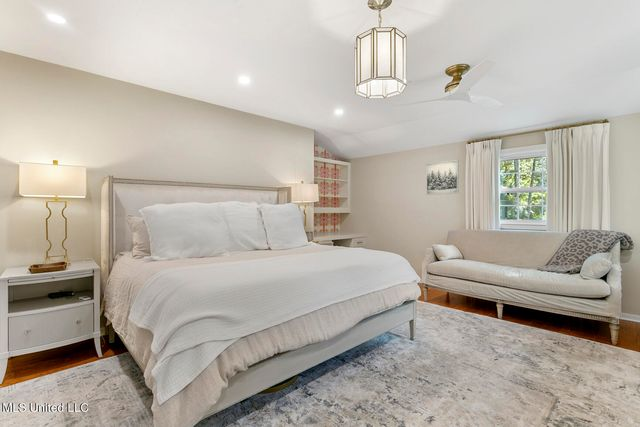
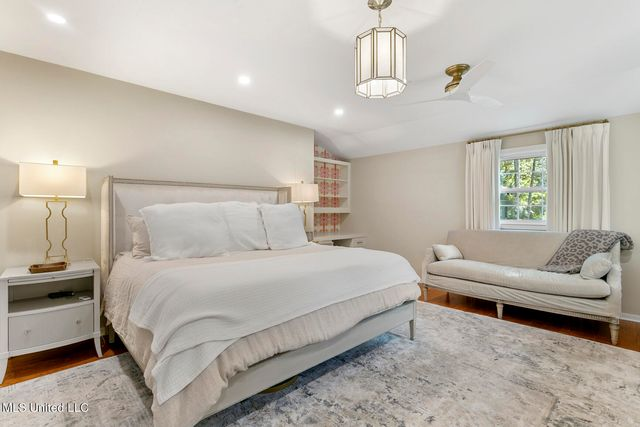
- wall art (441, 177)
